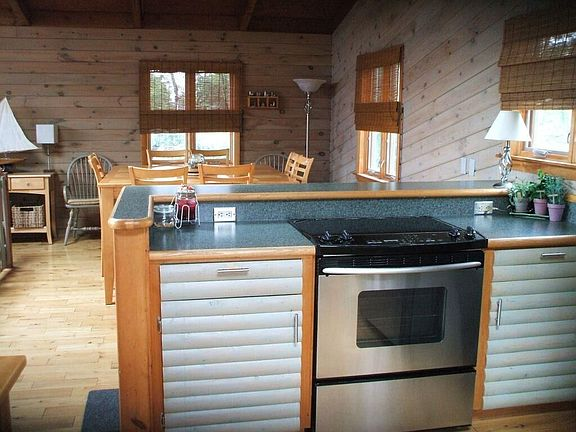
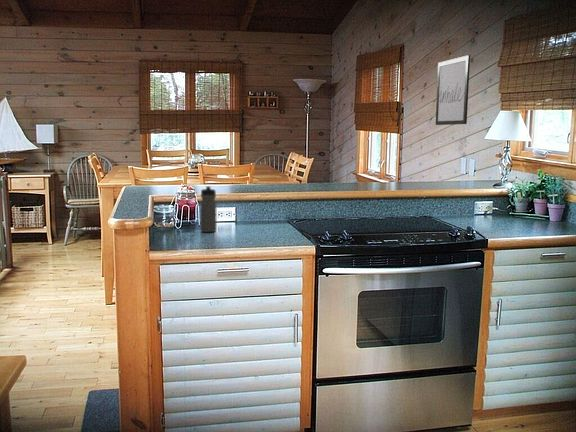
+ water bottle (208, 208)
+ wall art (451, 92)
